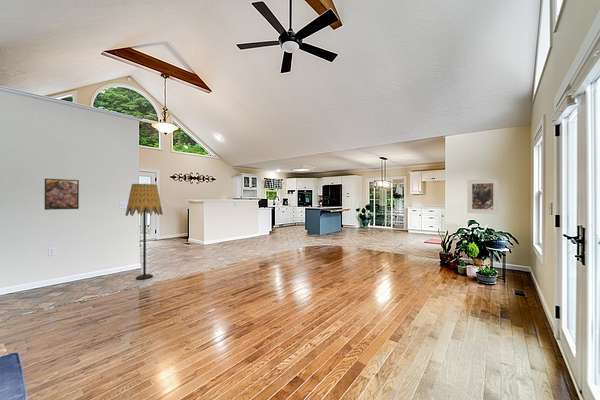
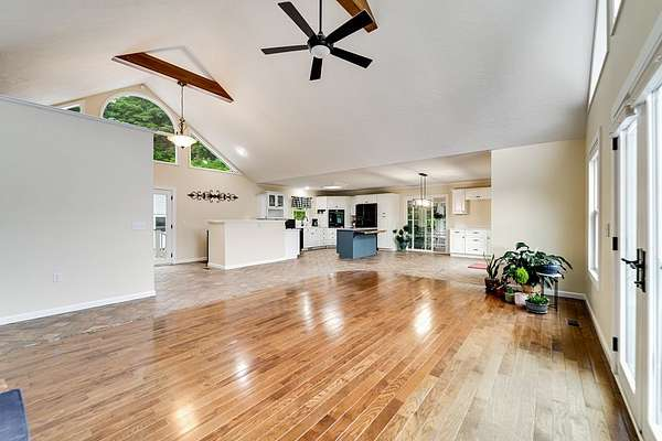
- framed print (62, 194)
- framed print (482, 196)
- floor lamp (144, 230)
